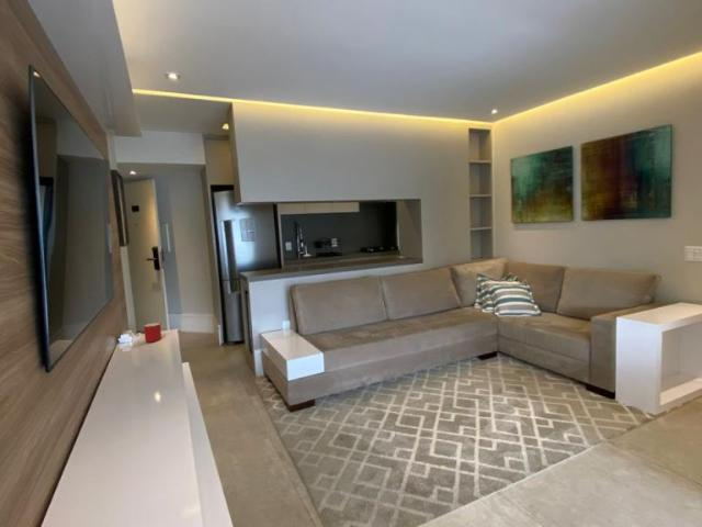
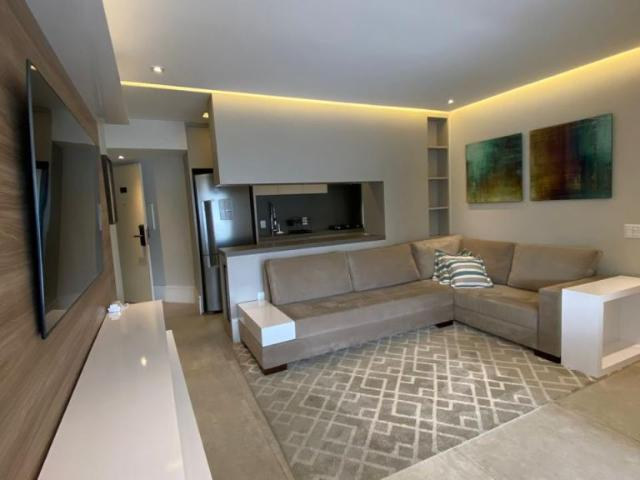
- mug (154, 332)
